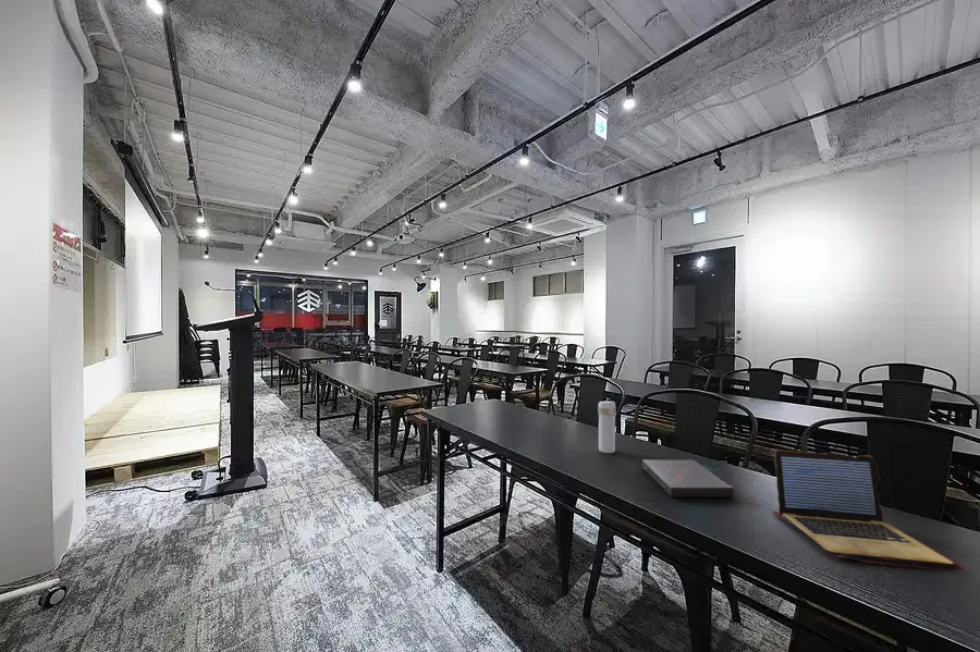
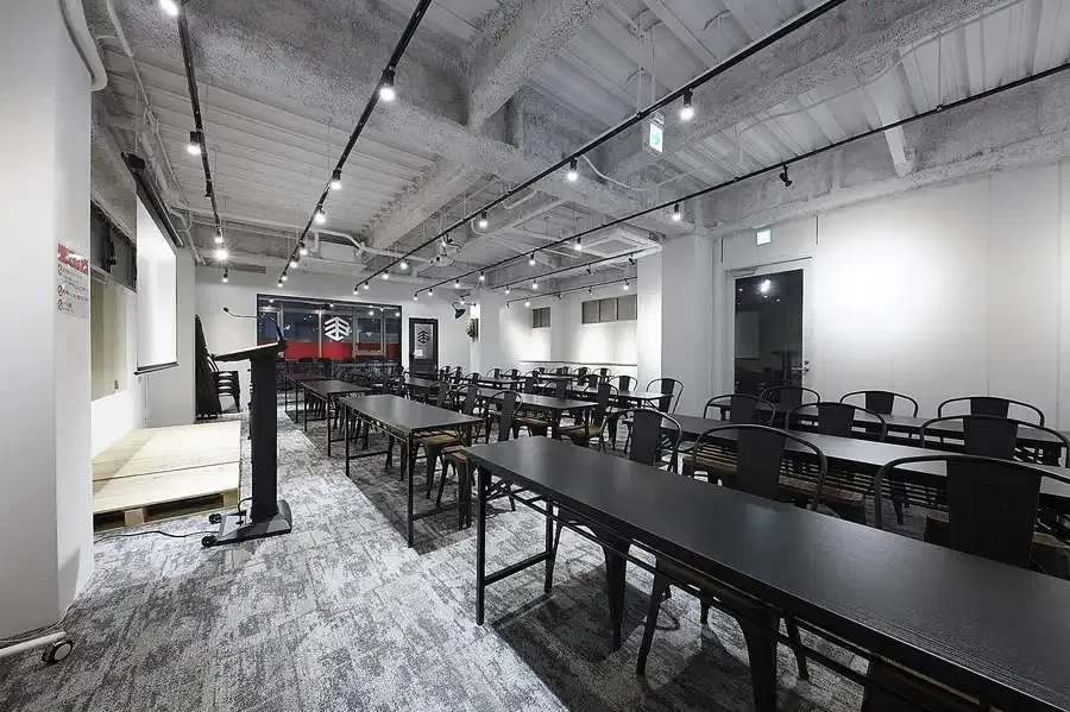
- book (683, 477)
- laptop (855, 503)
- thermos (607, 426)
